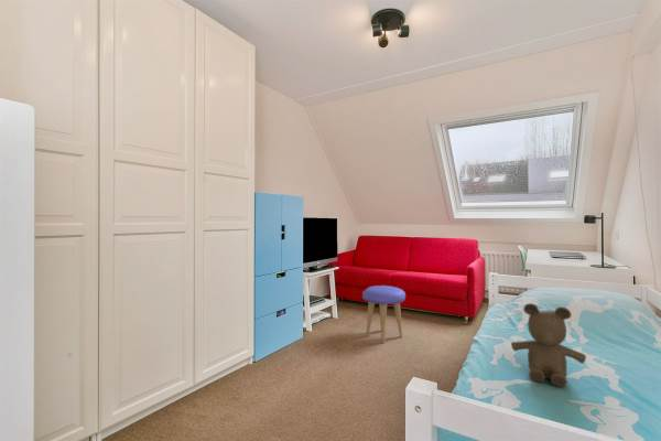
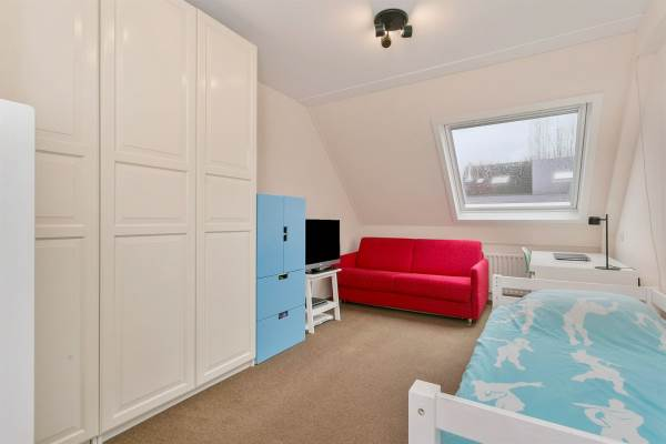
- stool (383, 312)
- teddy bear (546, 341)
